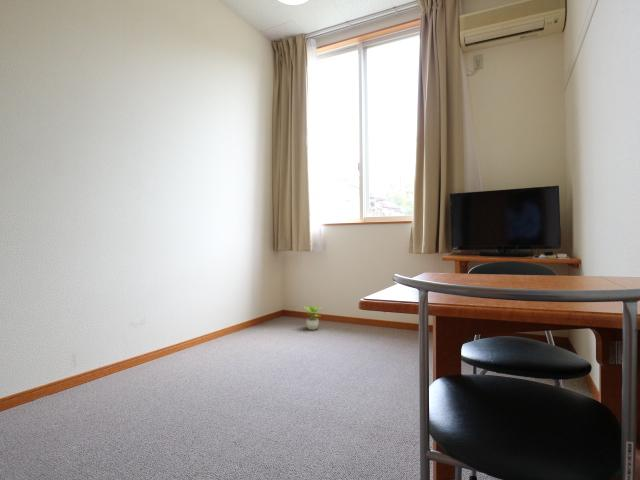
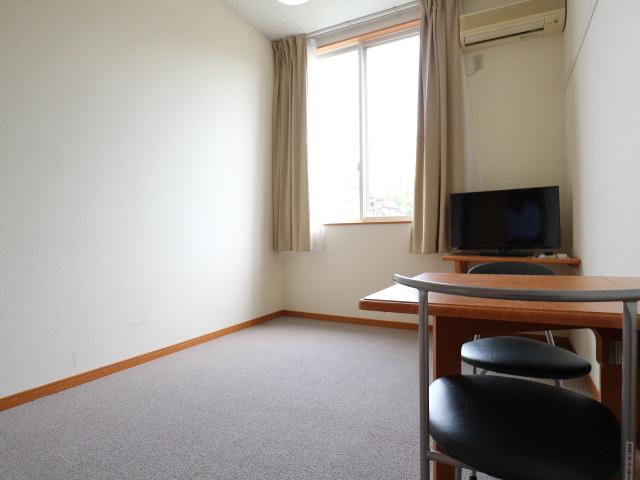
- potted plant (313, 315)
